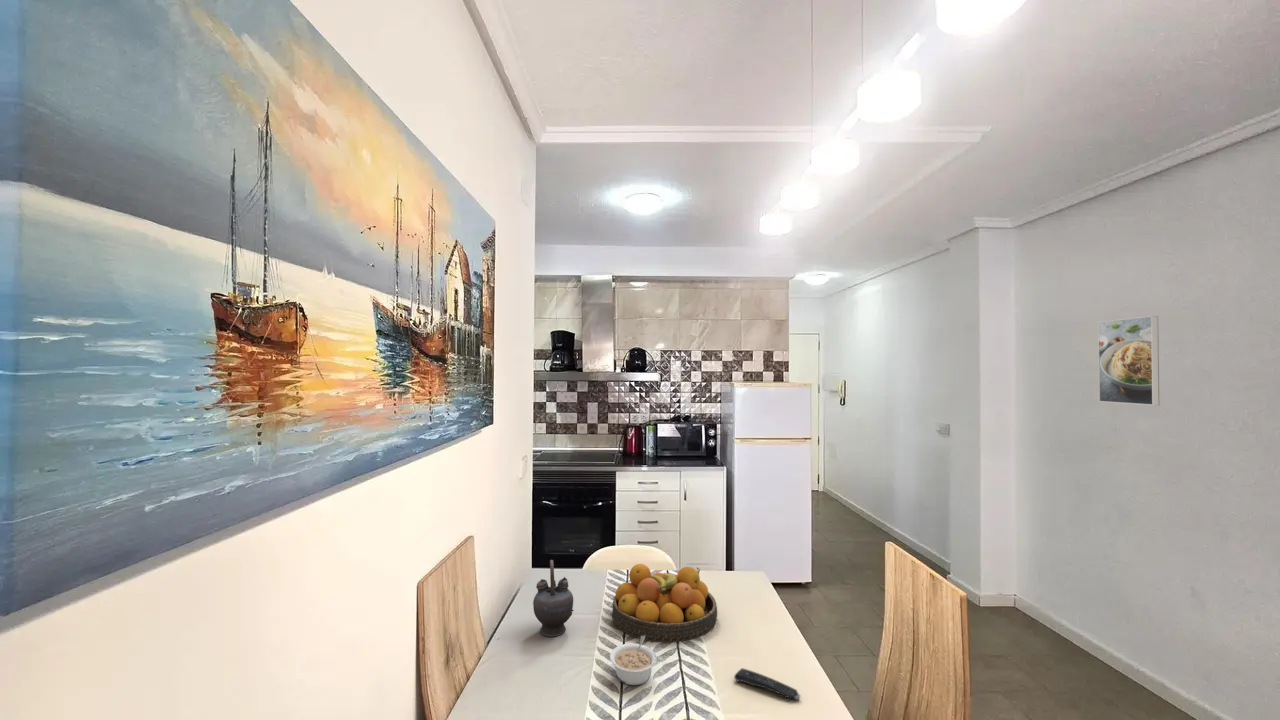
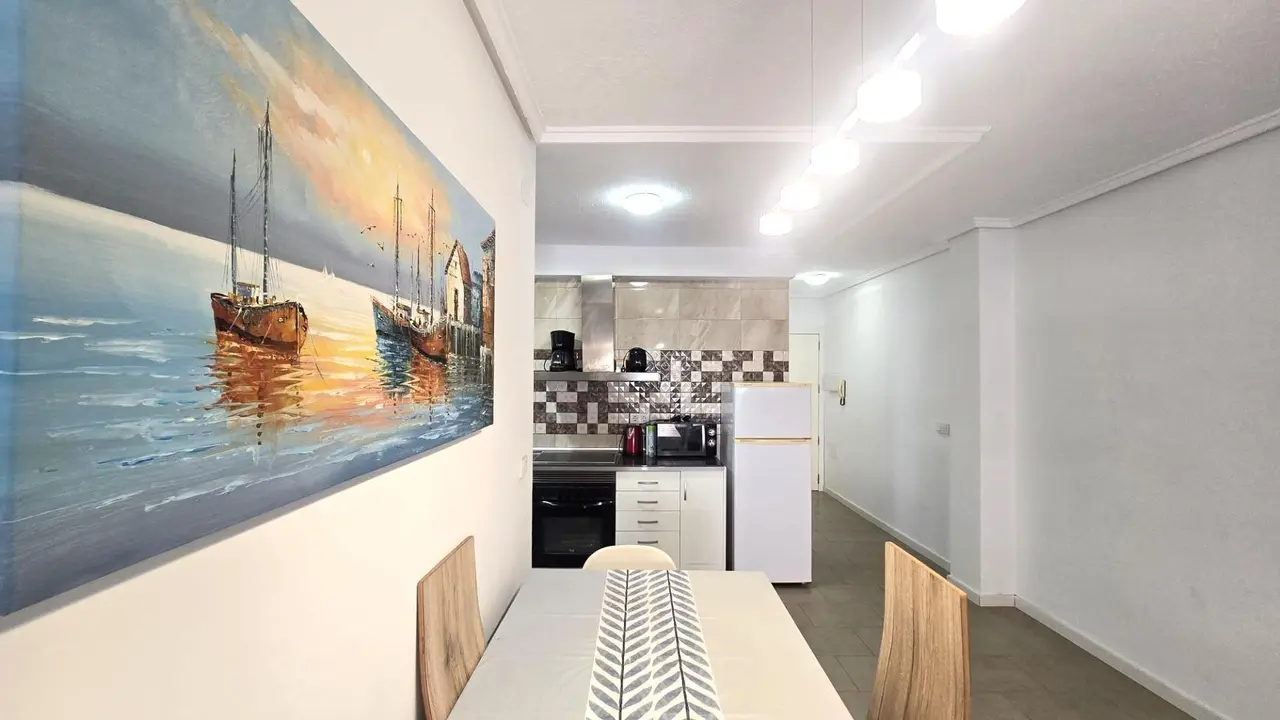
- teapot (553, 594)
- remote control (767, 684)
- fruit bowl (664, 593)
- legume (632, 662)
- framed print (1126, 361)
